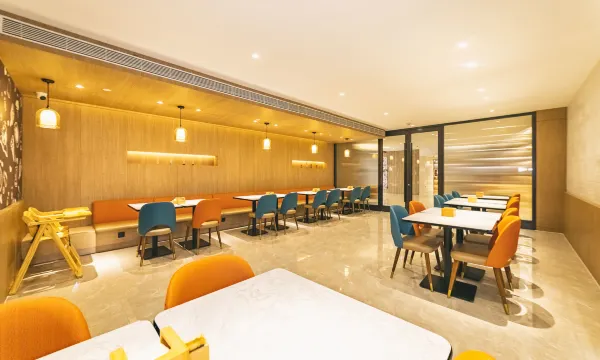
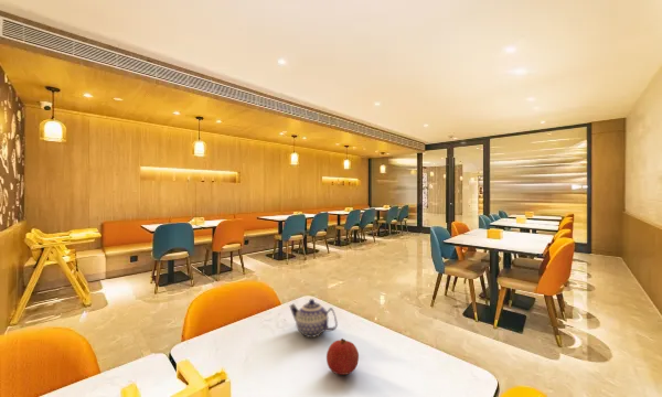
+ teapot (312, 315)
+ fruit (342, 355)
